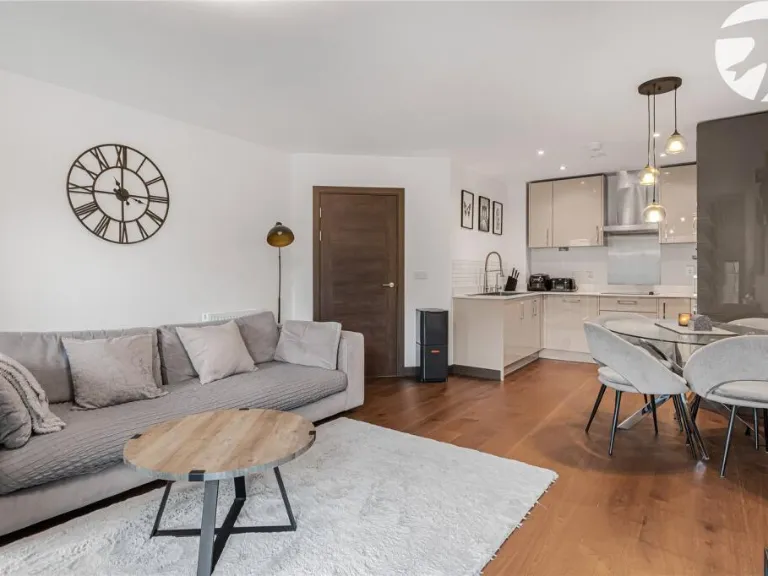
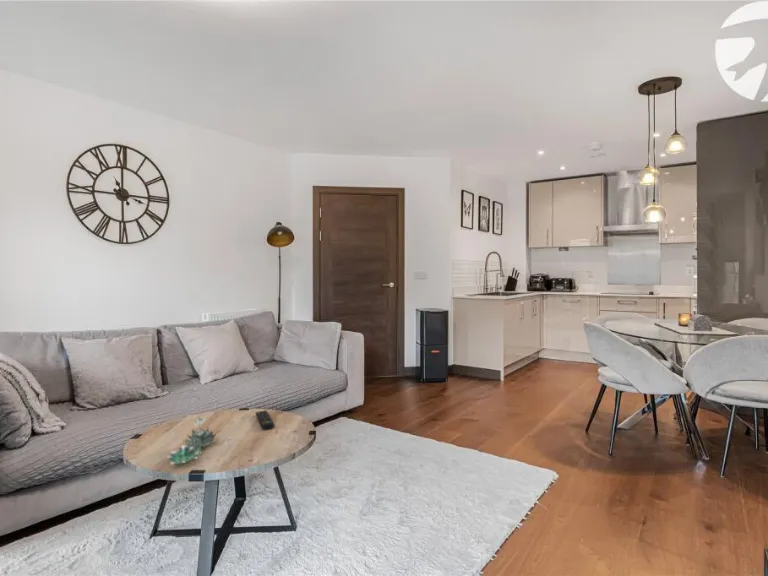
+ succulent plant (193, 438)
+ remote control (264, 419)
